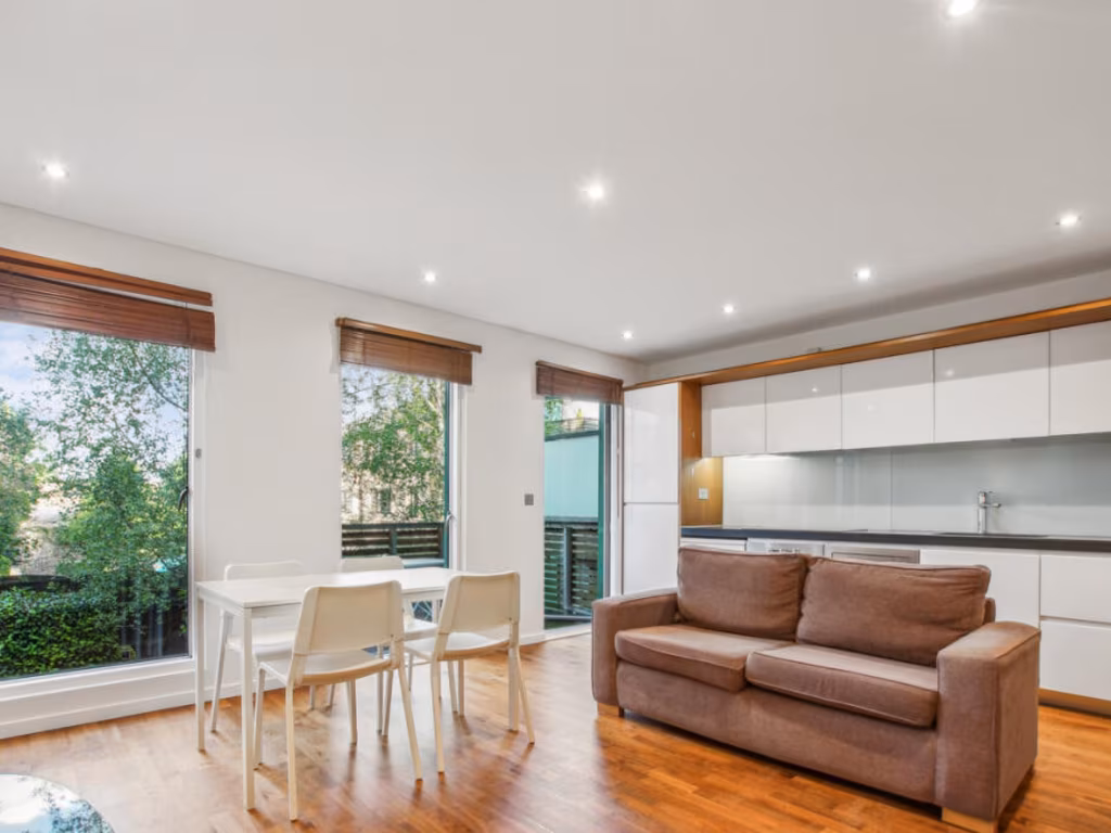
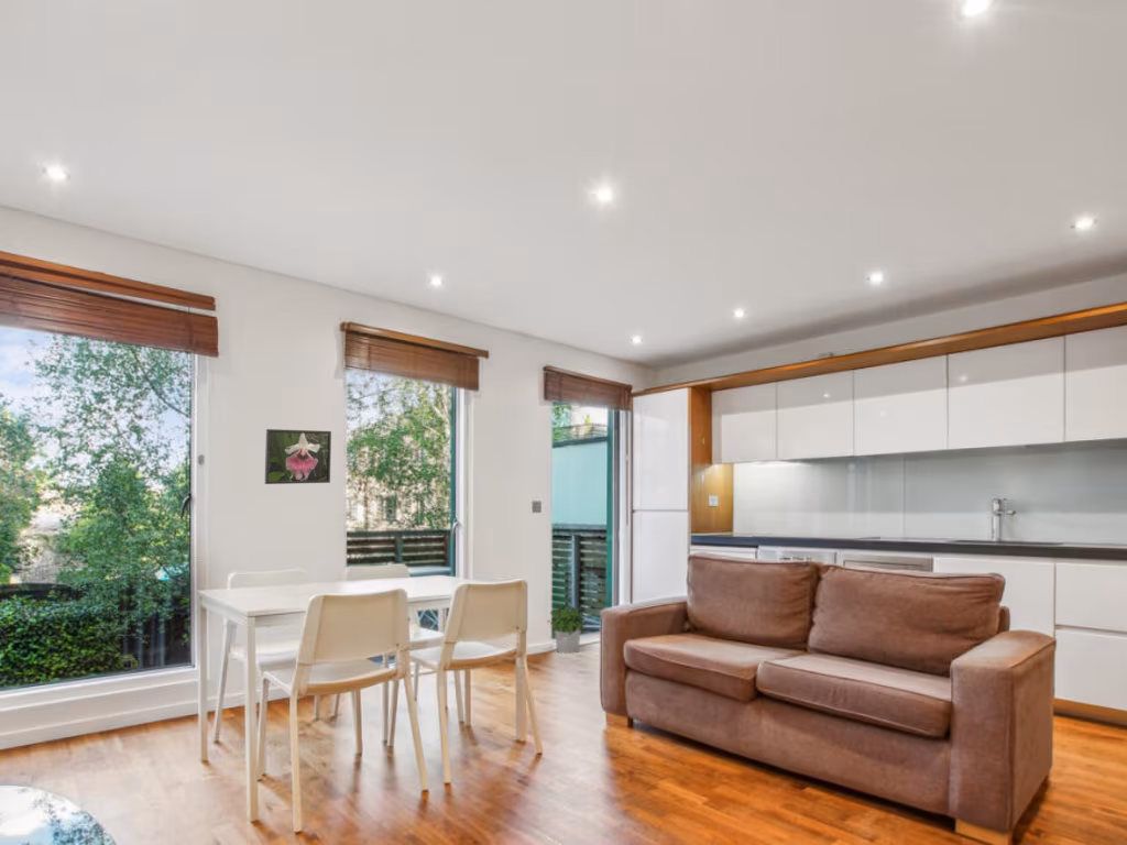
+ potted plant (567, 628)
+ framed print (298, 457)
